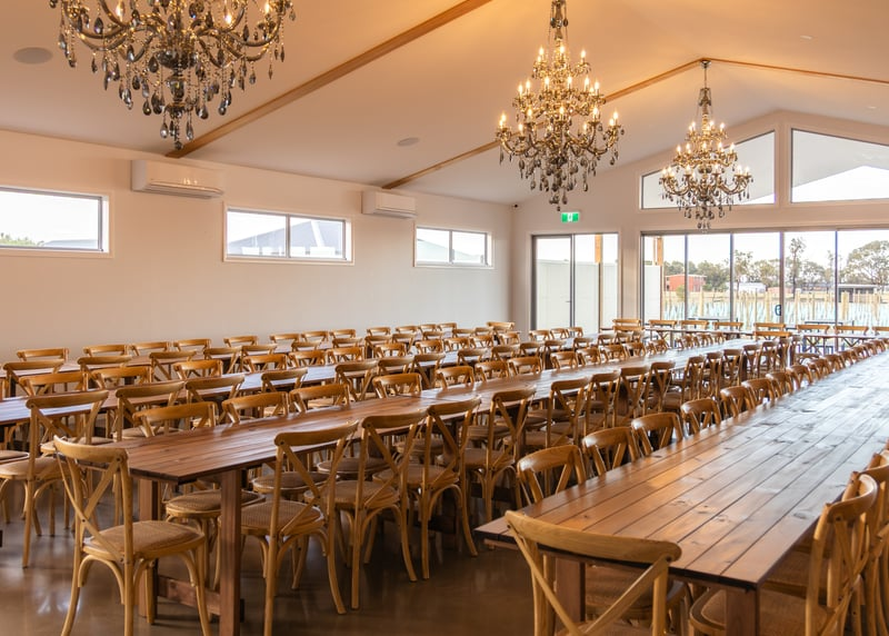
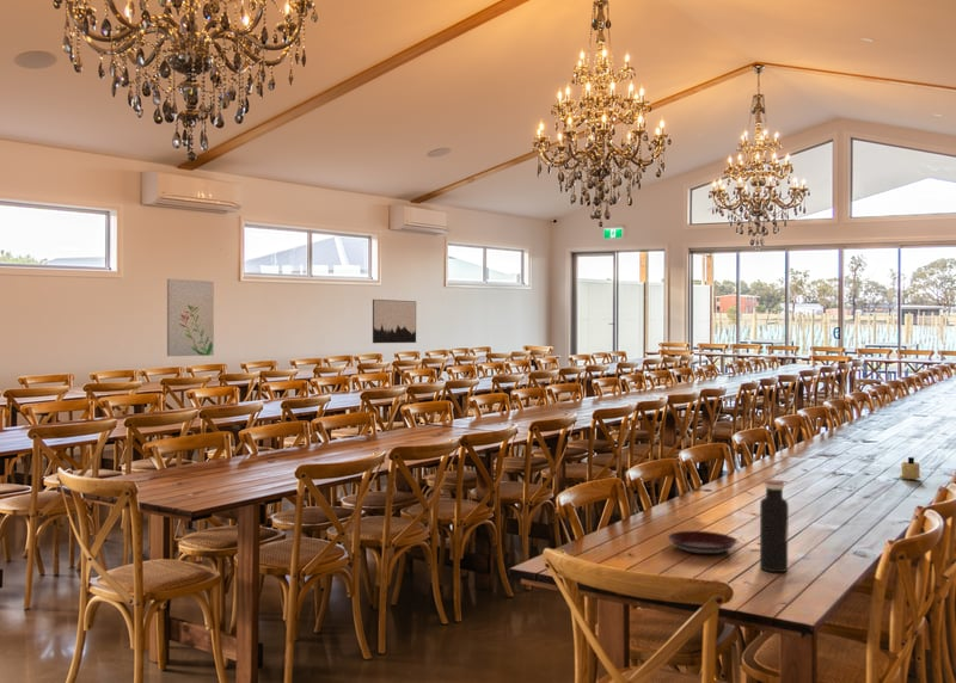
+ candle (909, 468)
+ plate (701, 543)
+ wall art (190, 318)
+ wall art (394, 321)
+ water bottle (773, 524)
